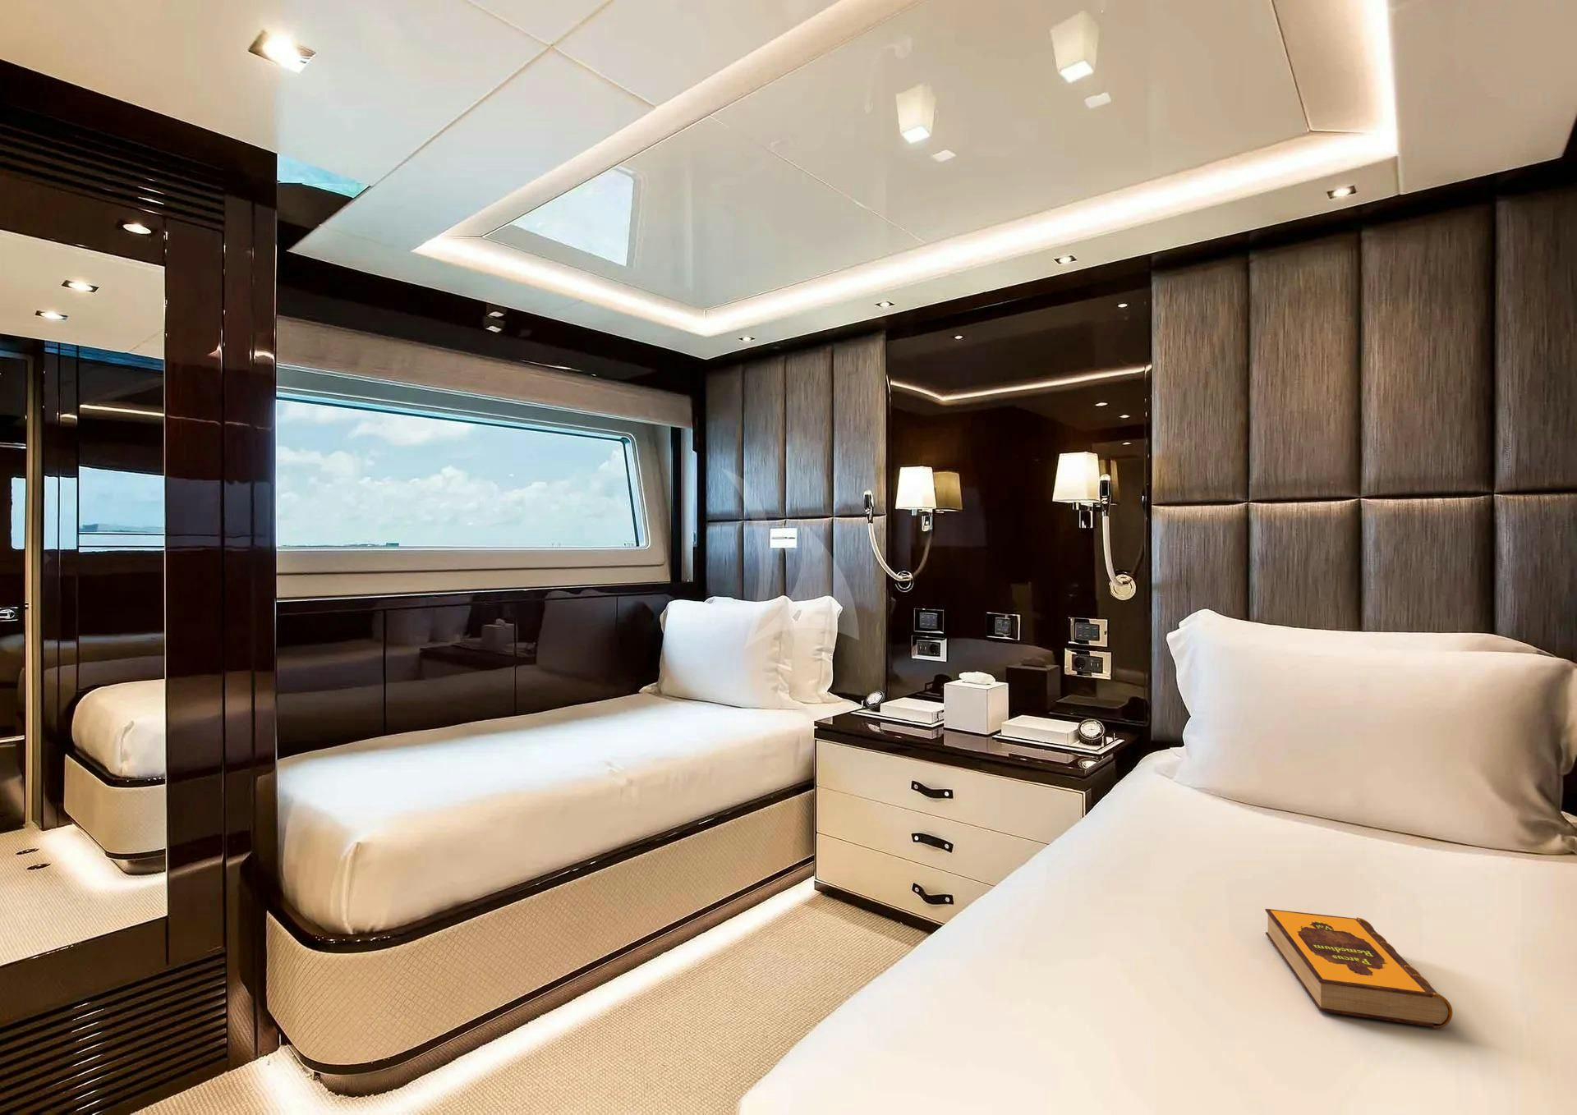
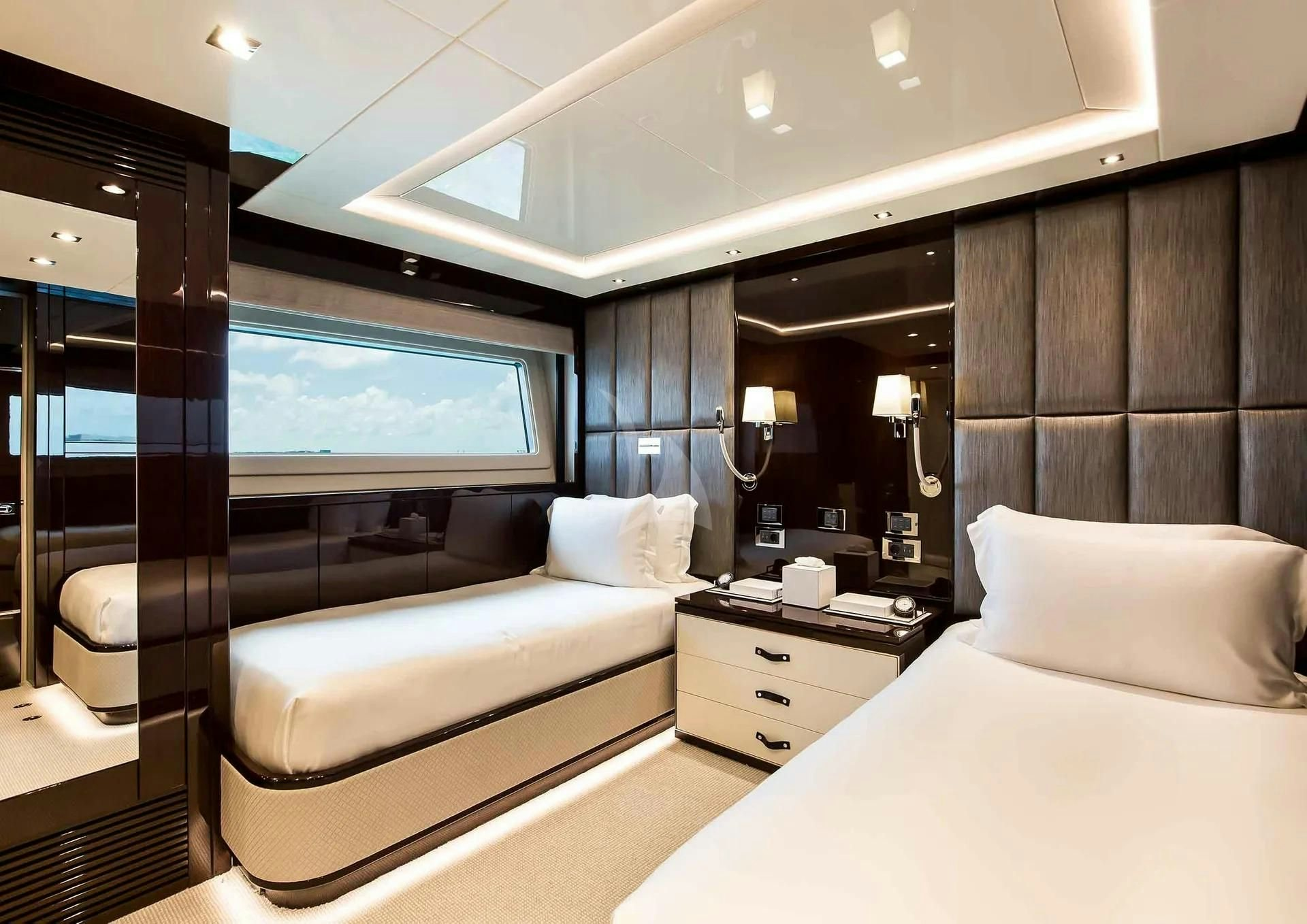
- hardback book (1349, 962)
